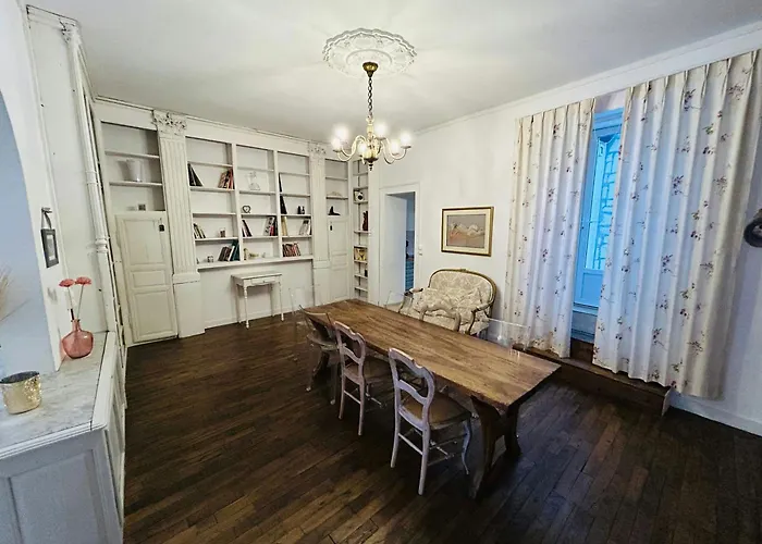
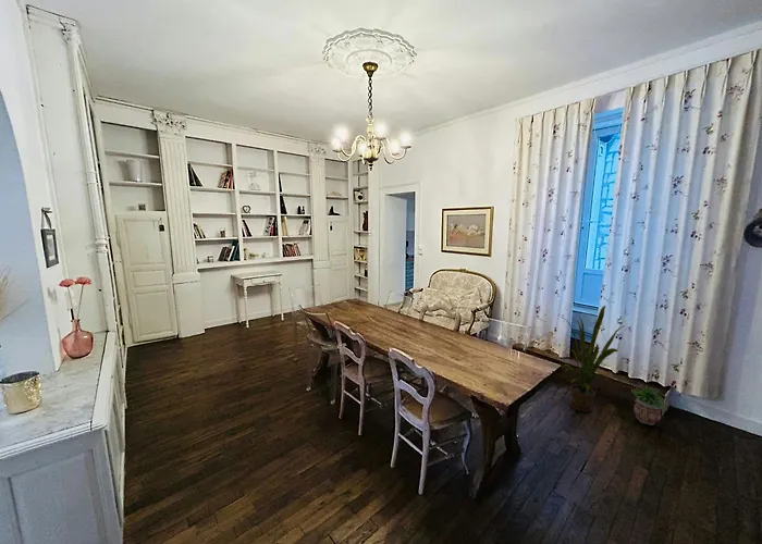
+ house plant (585, 358)
+ potted plant (648, 404)
